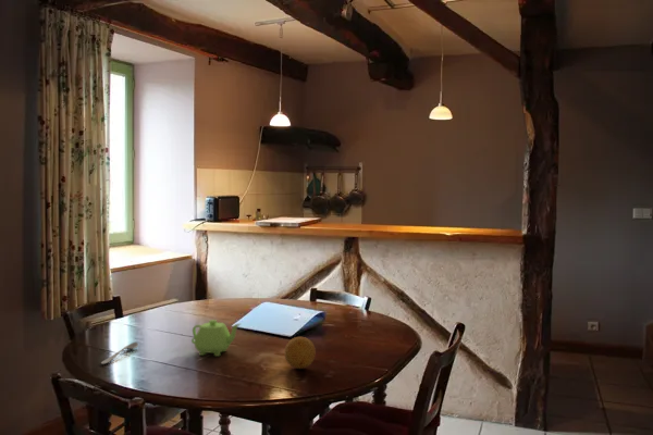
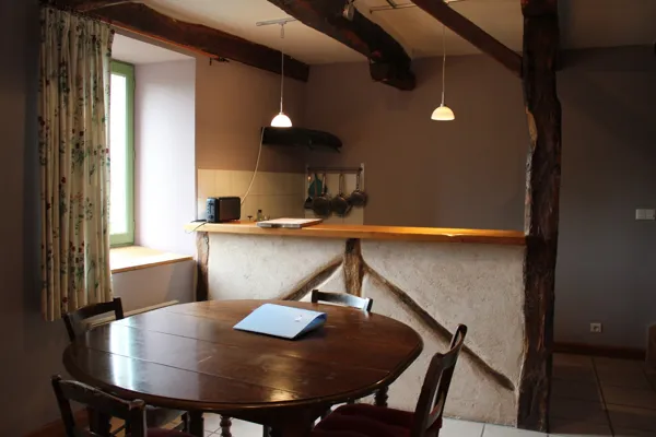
- teapot (215, 336)
- fruit (299, 352)
- spoon (120, 351)
